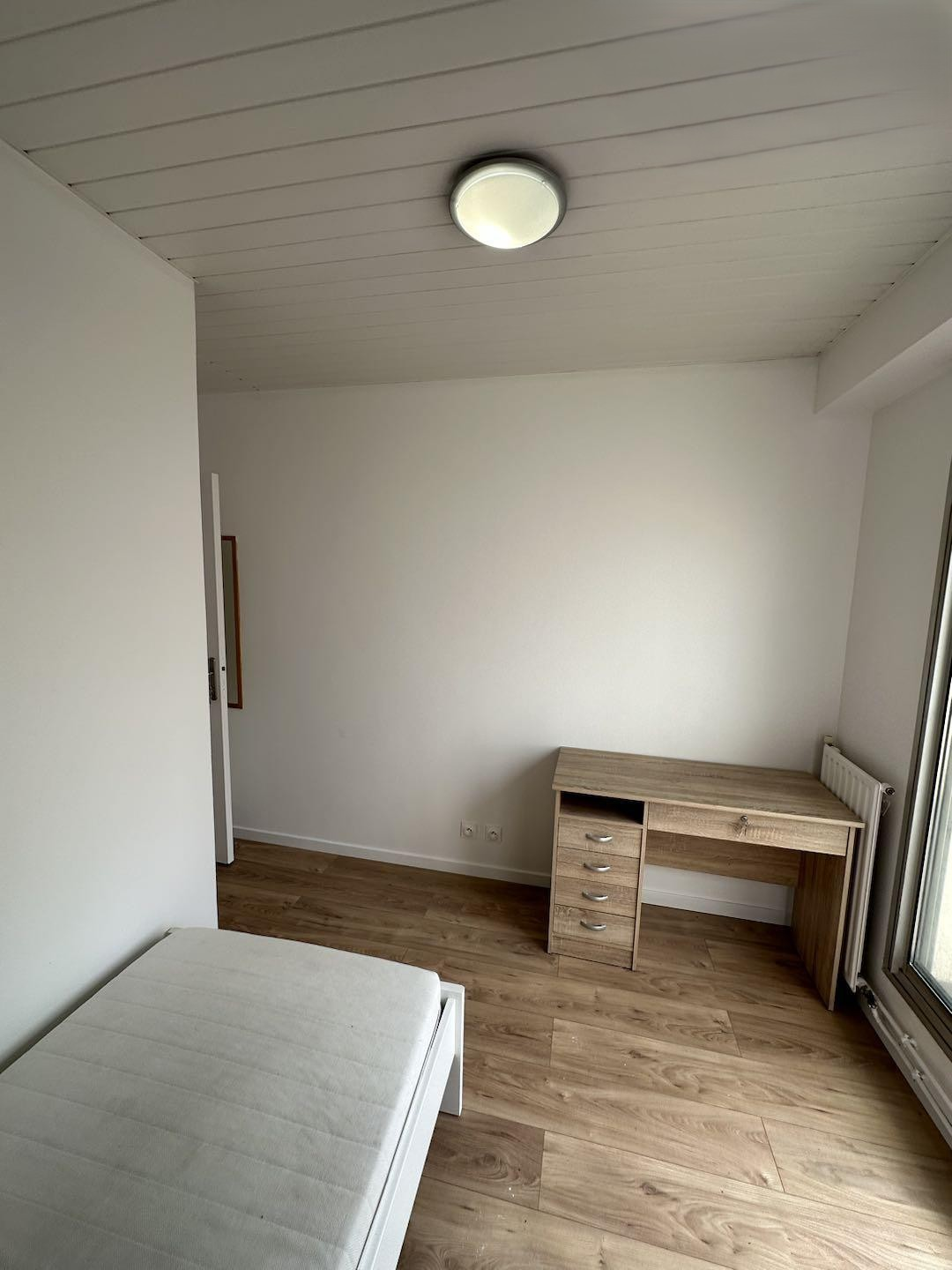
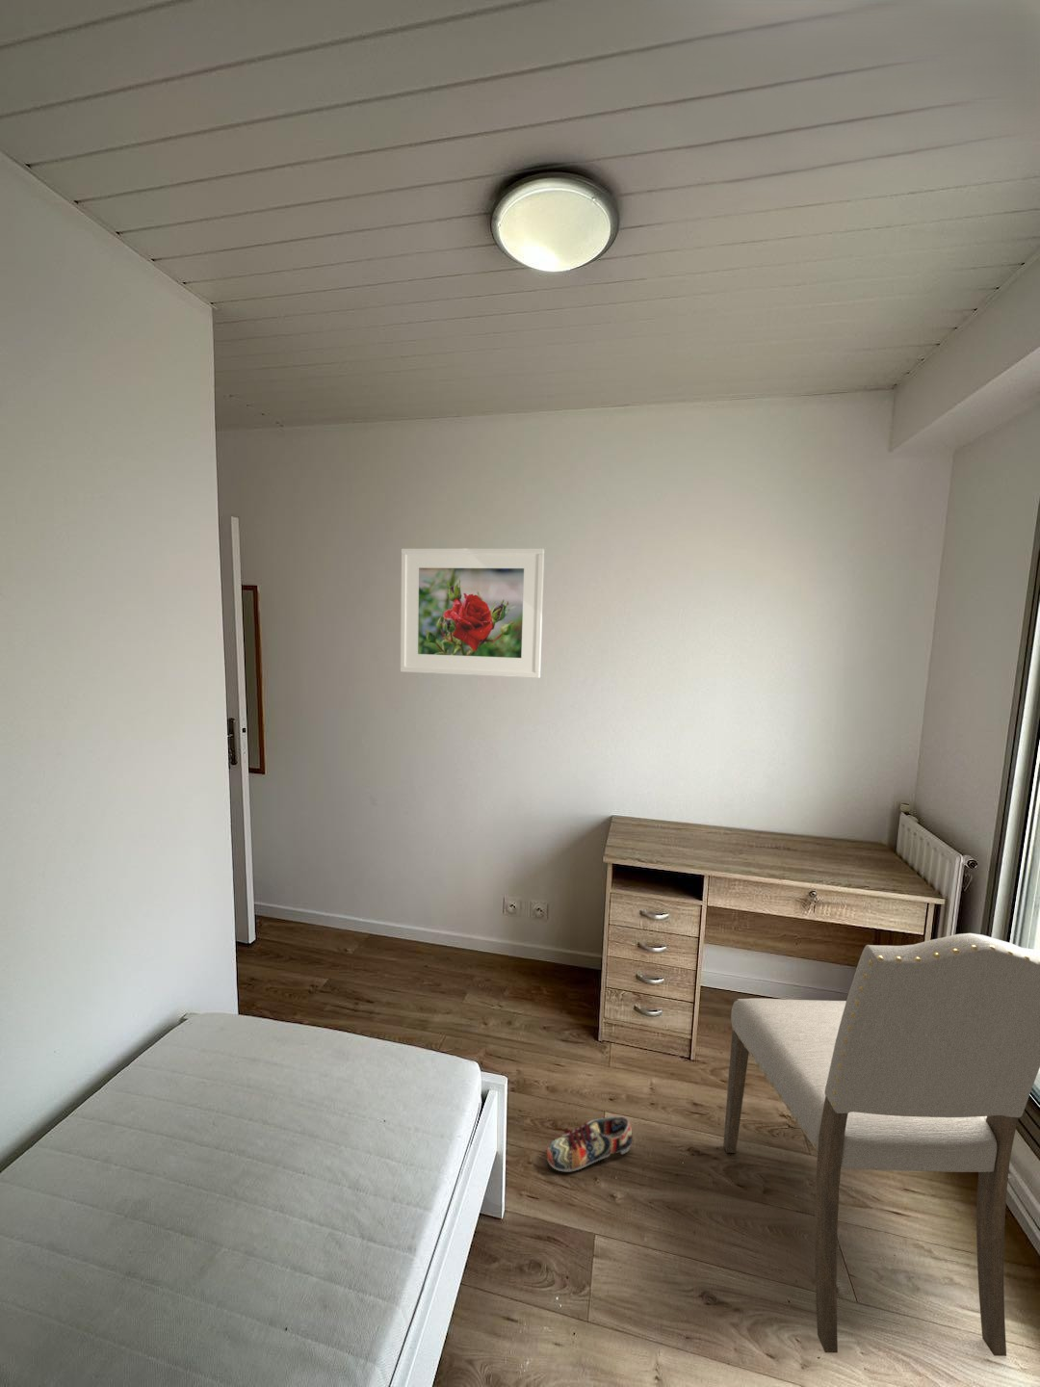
+ chair (871, 1066)
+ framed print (470, 612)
+ shoe (589, 1140)
